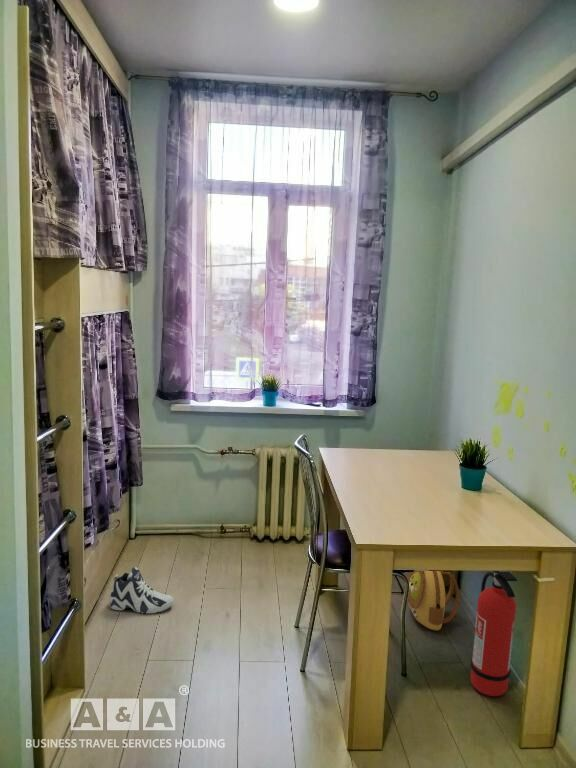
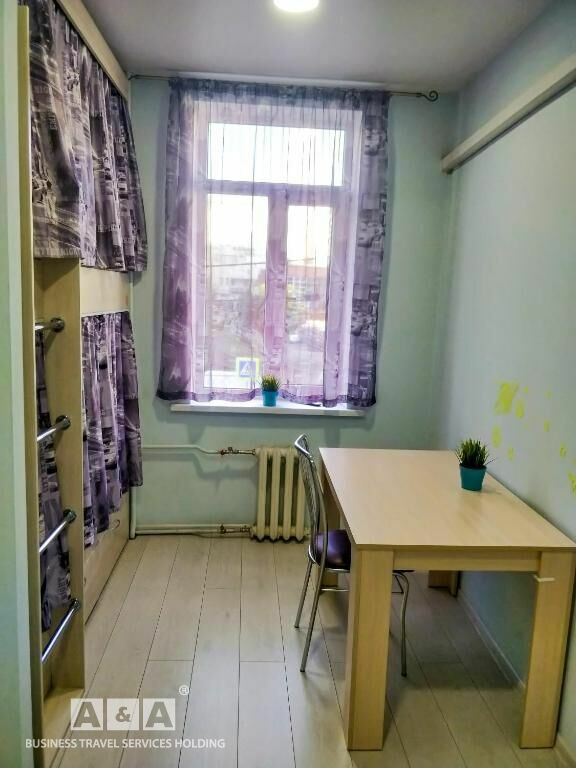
- fire extinguisher (492, 625)
- backpack (432, 587)
- sneaker (141, 587)
